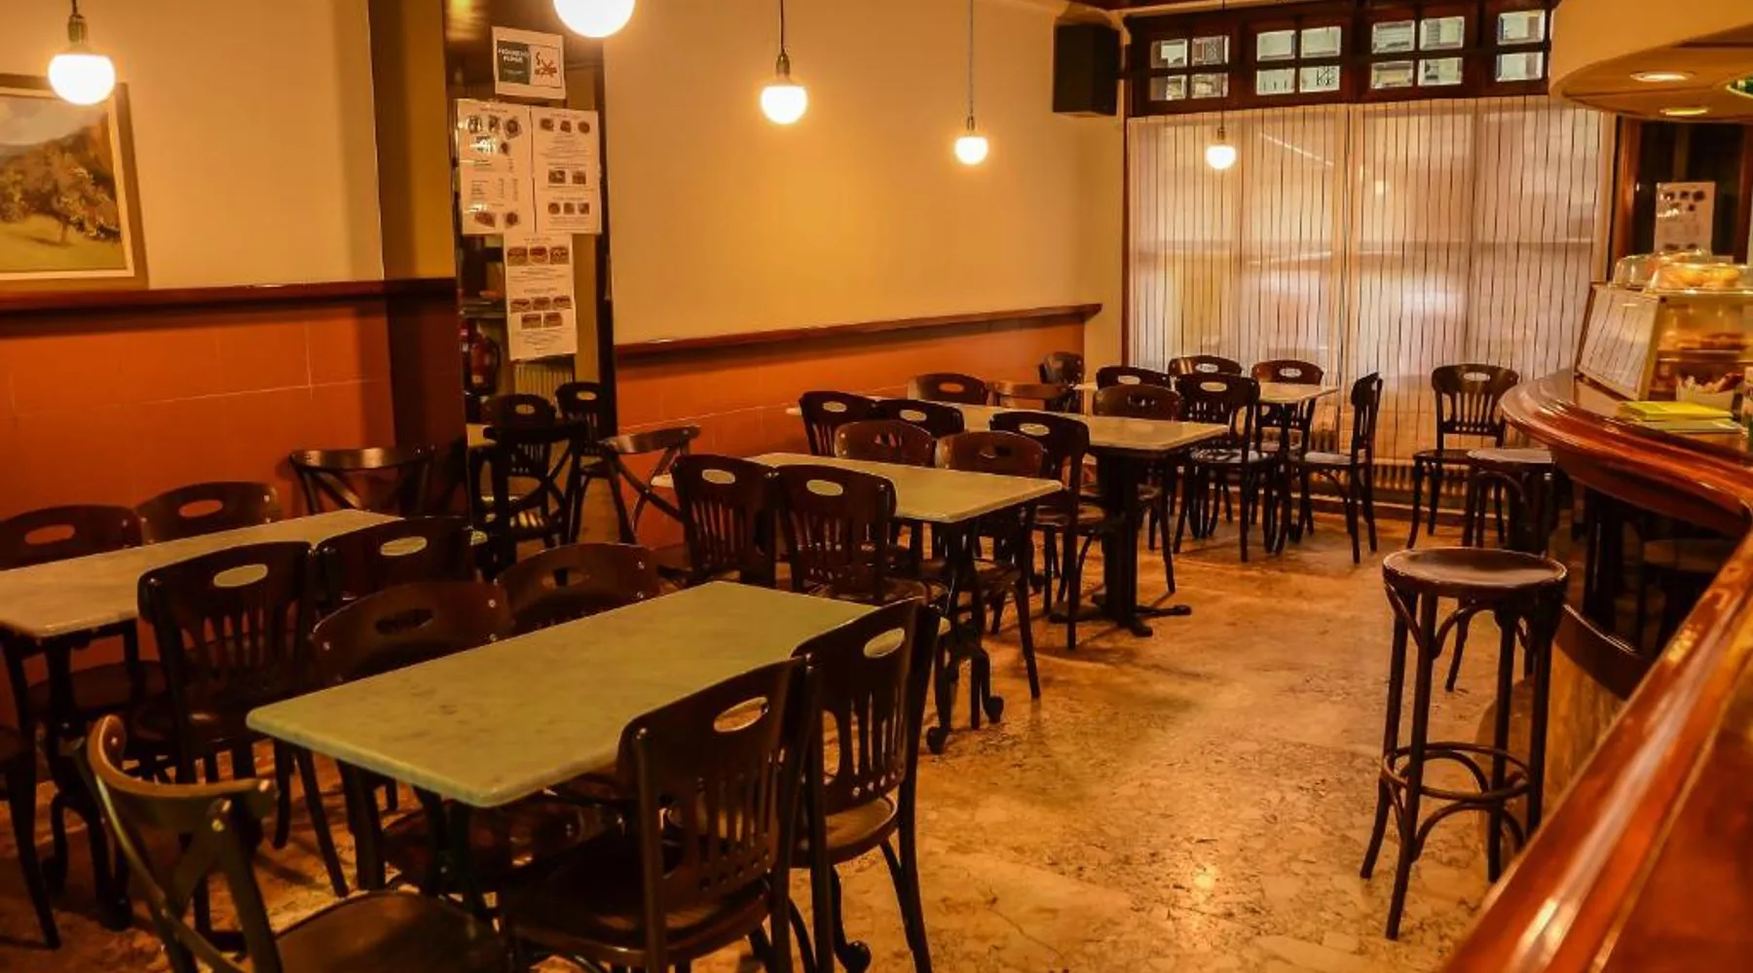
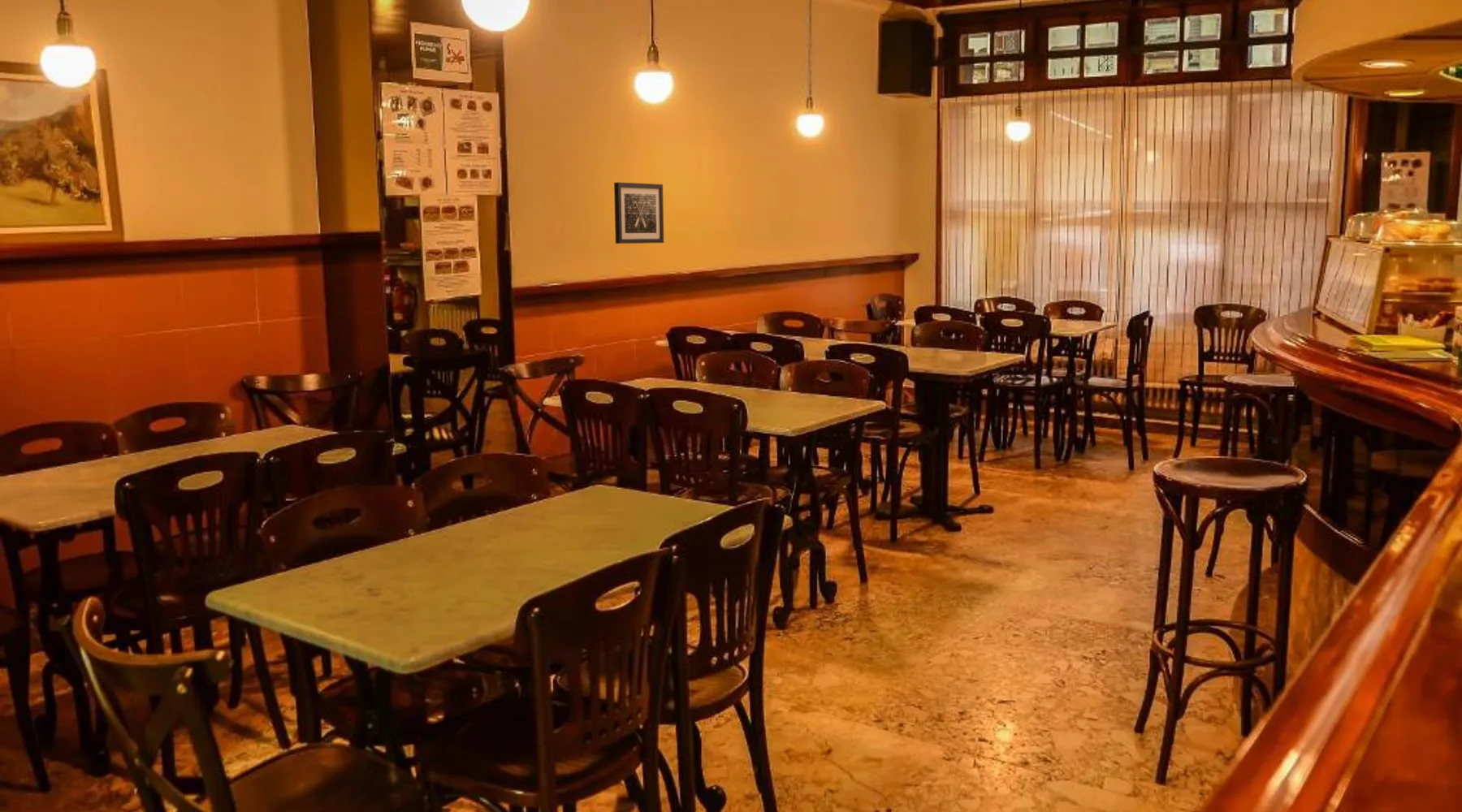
+ wall art (639, 213)
